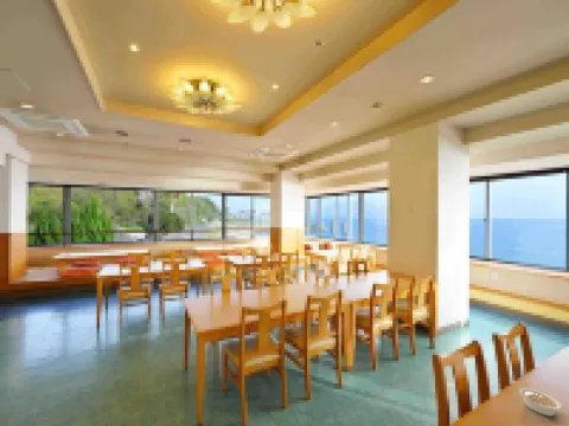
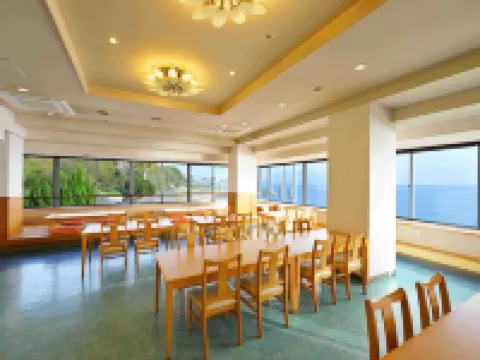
- legume (541, 402)
